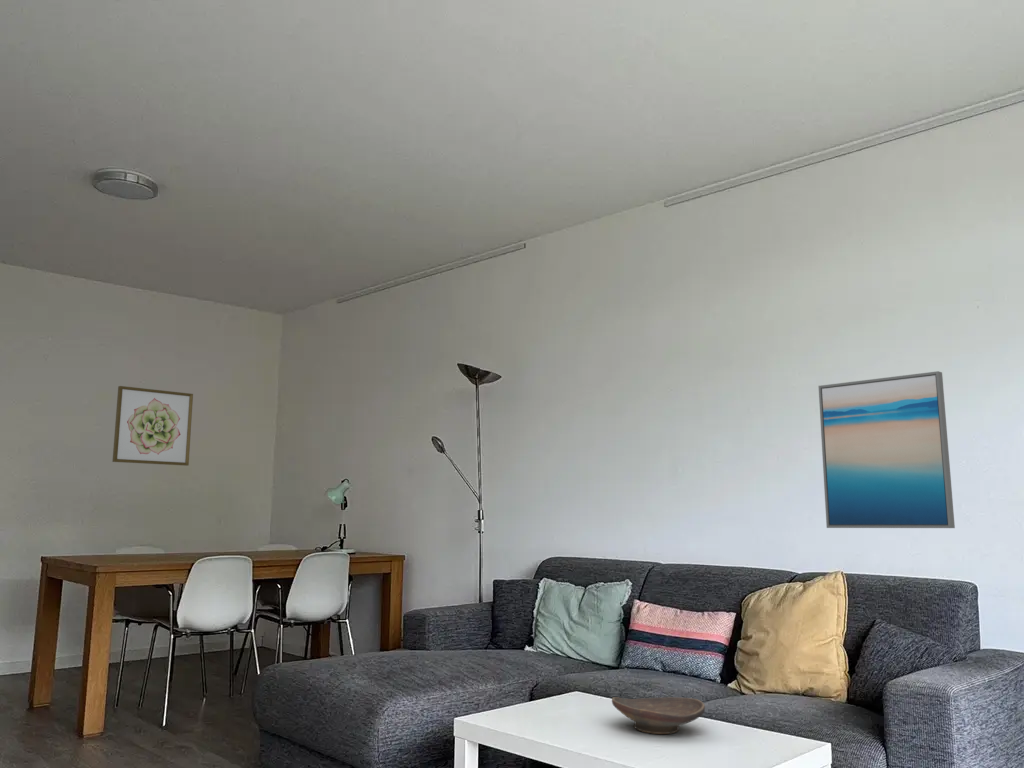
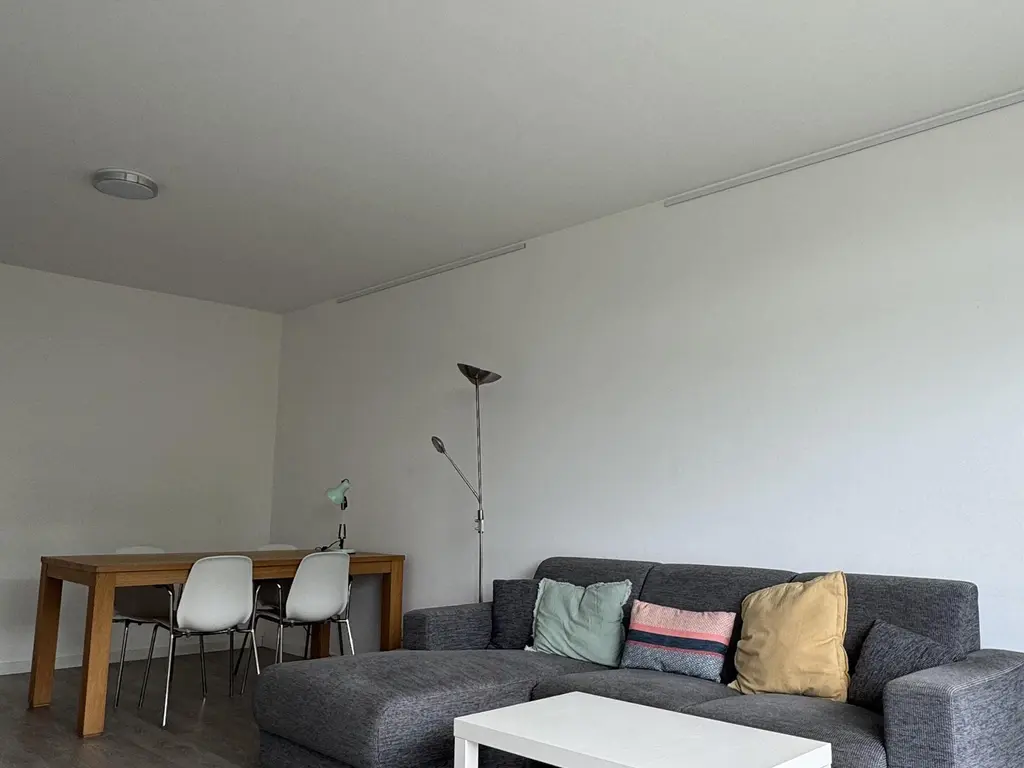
- wall art (882, 452)
- decorative bowl (658, 714)
- wall art (154, 426)
